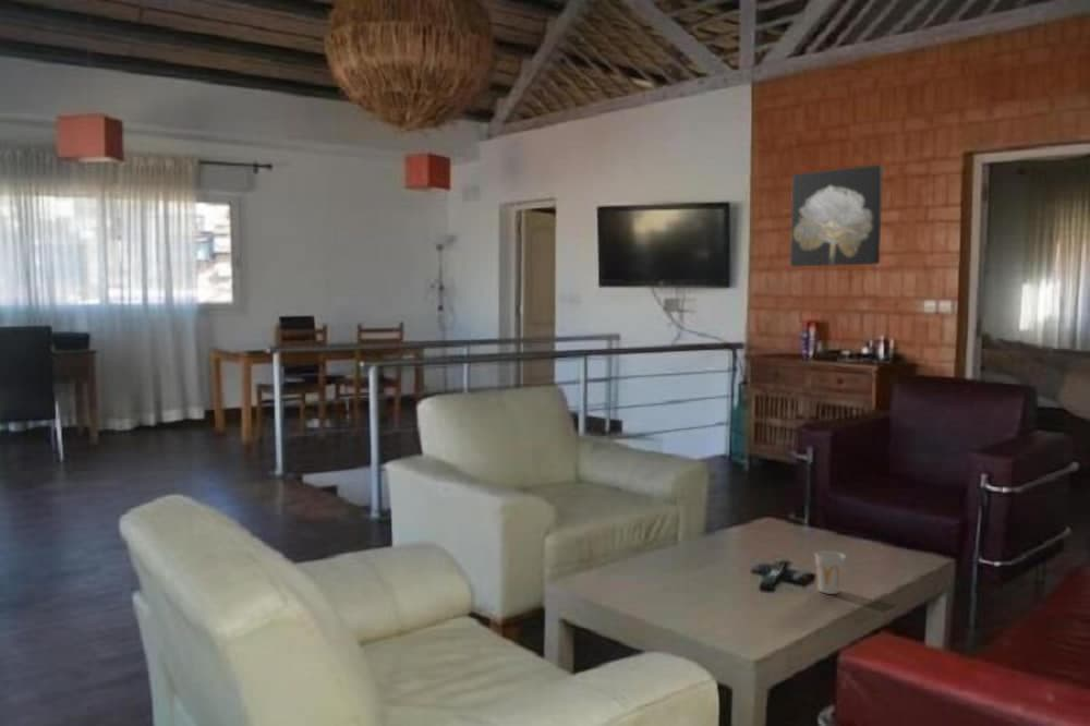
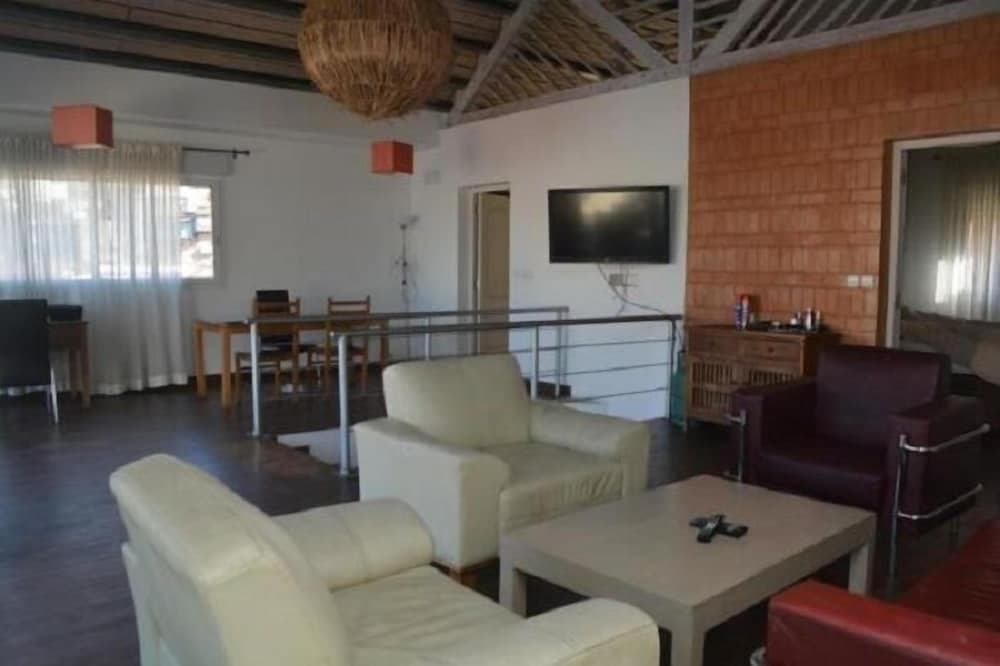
- wall art (834, 217)
- cup (829, 572)
